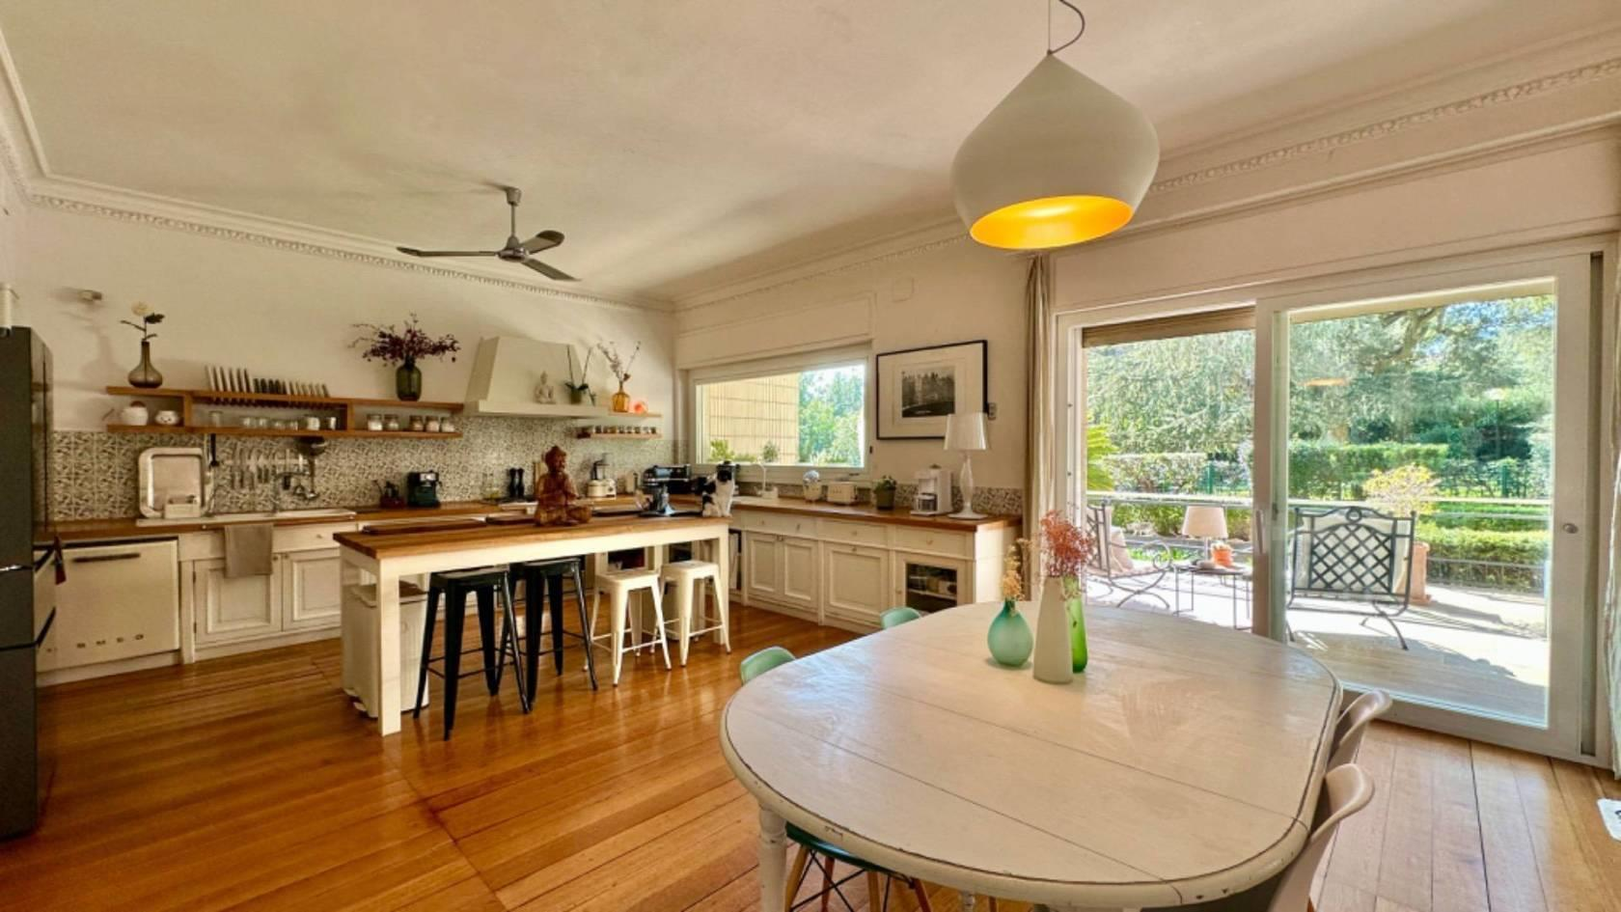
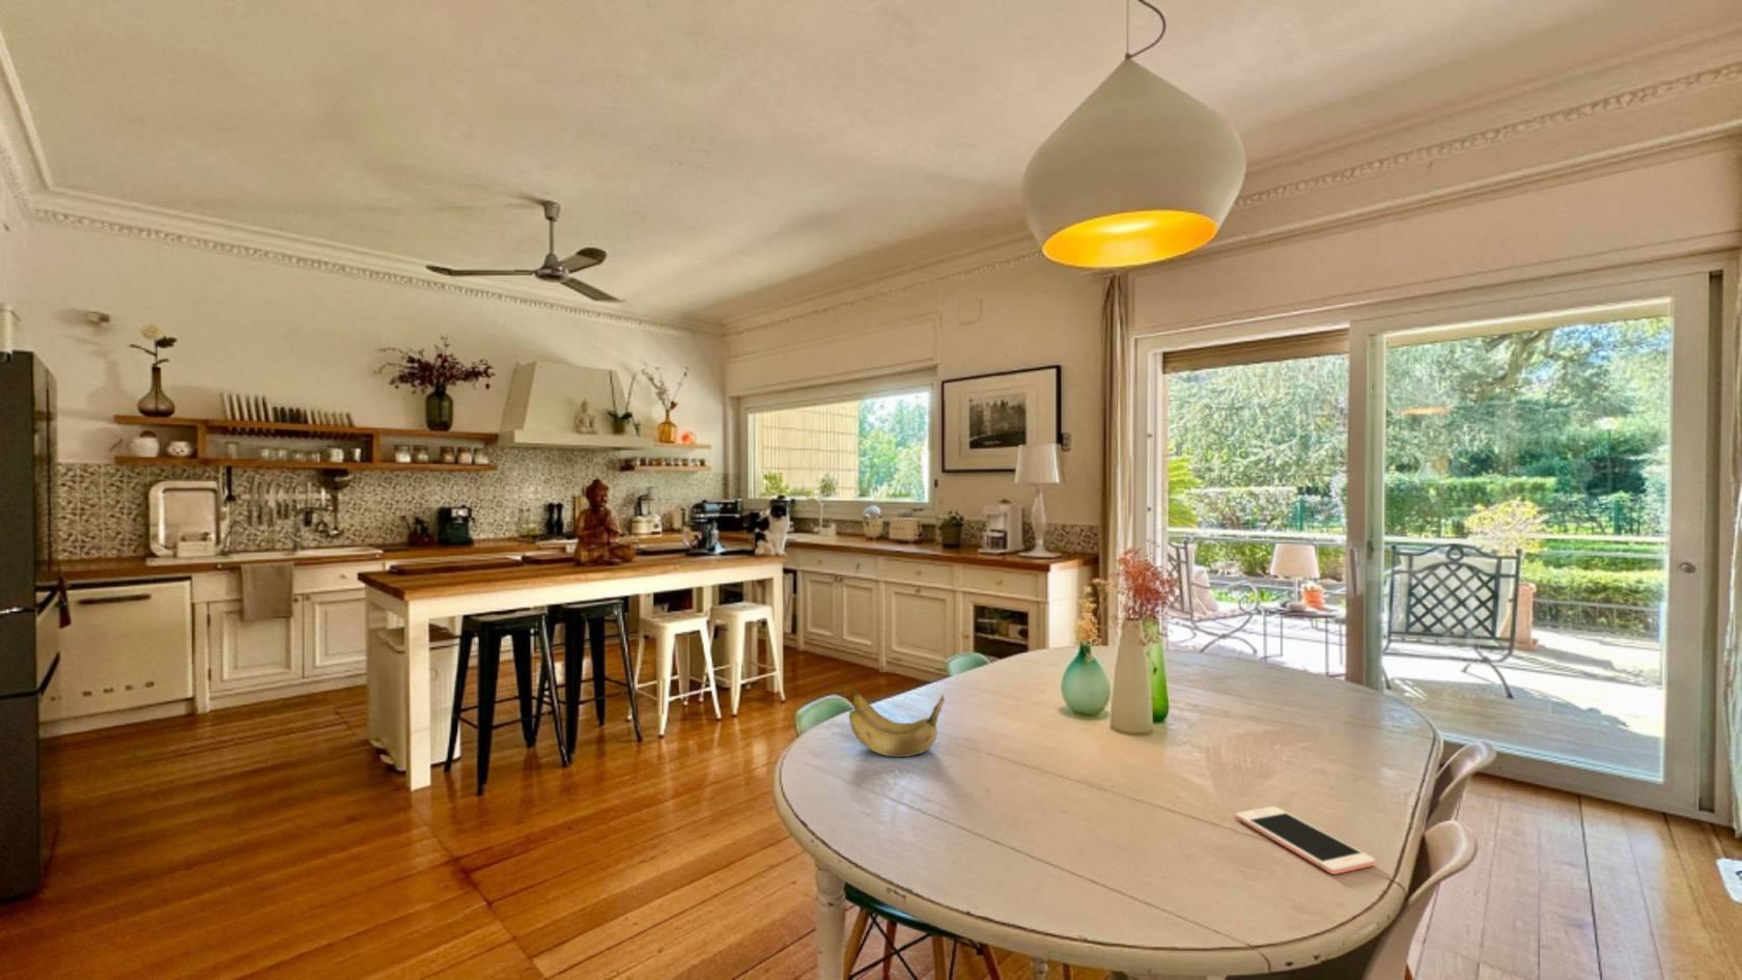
+ banana (888, 719)
+ cell phone (1301, 836)
